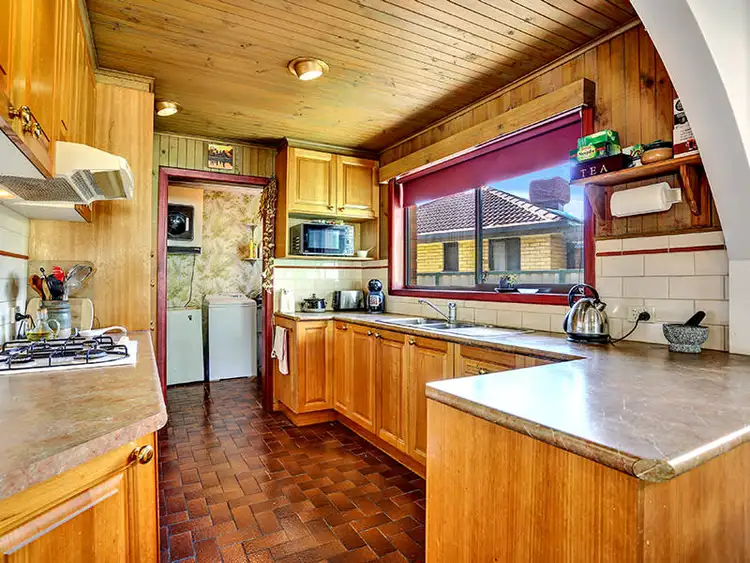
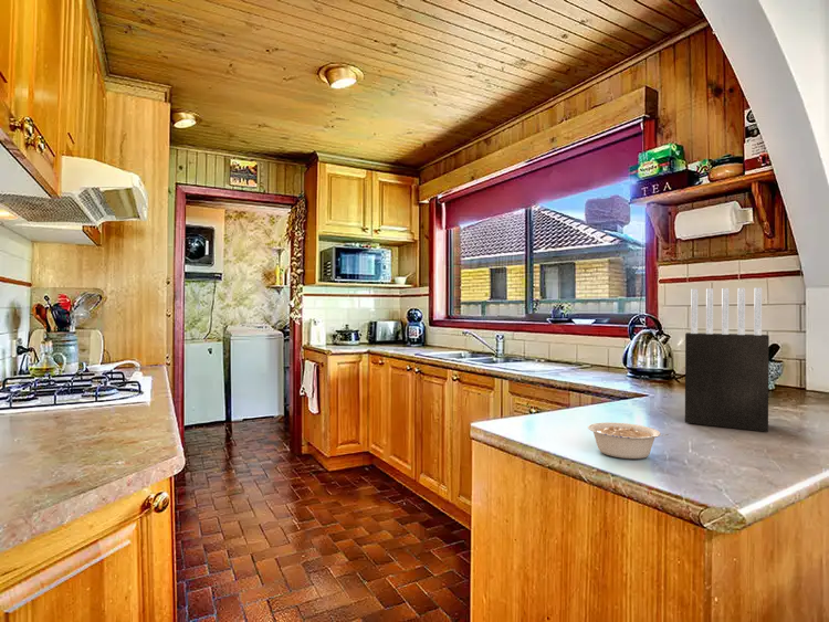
+ legume (626, 439)
+ knife block (724, 355)
